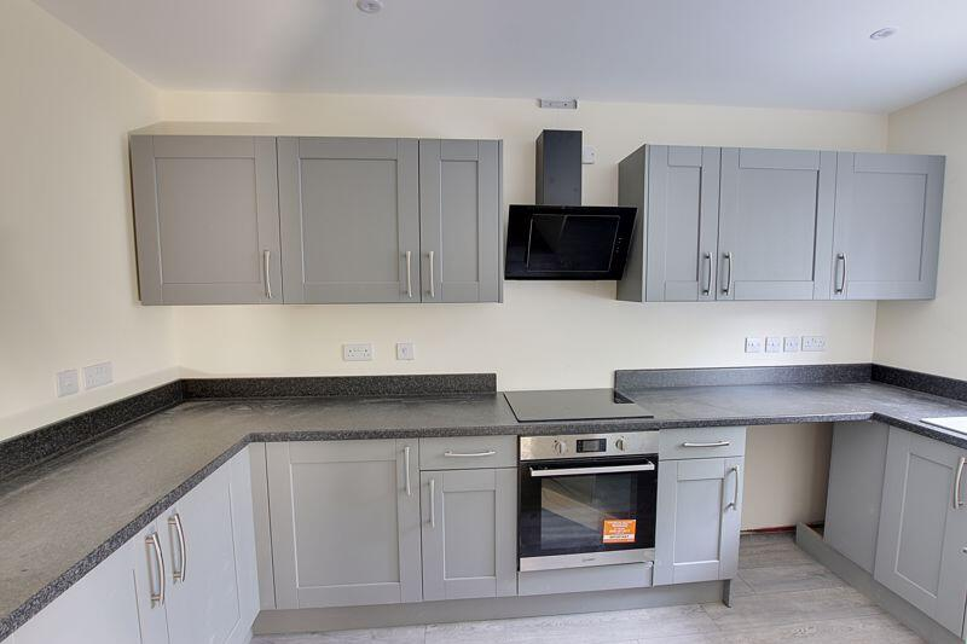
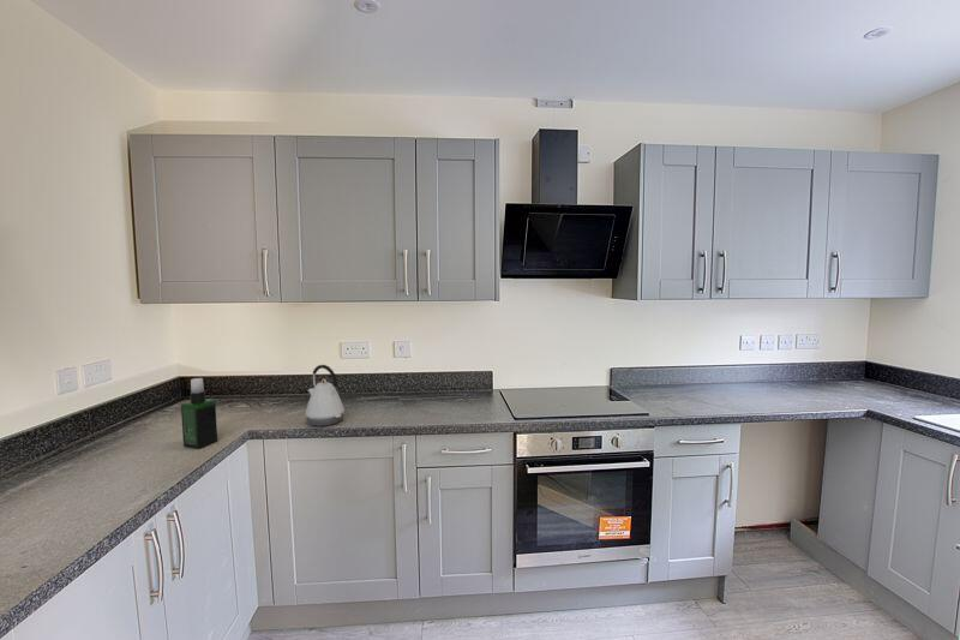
+ kettle (323, 393)
+ spray bottle (198, 411)
